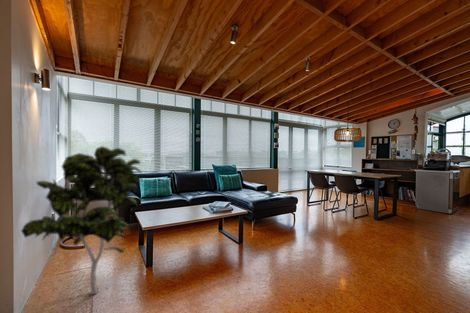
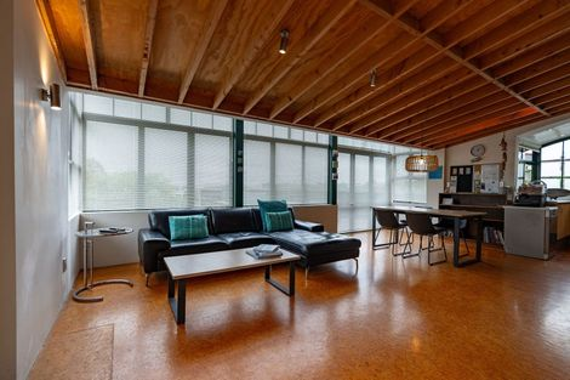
- indoor plant (89, 218)
